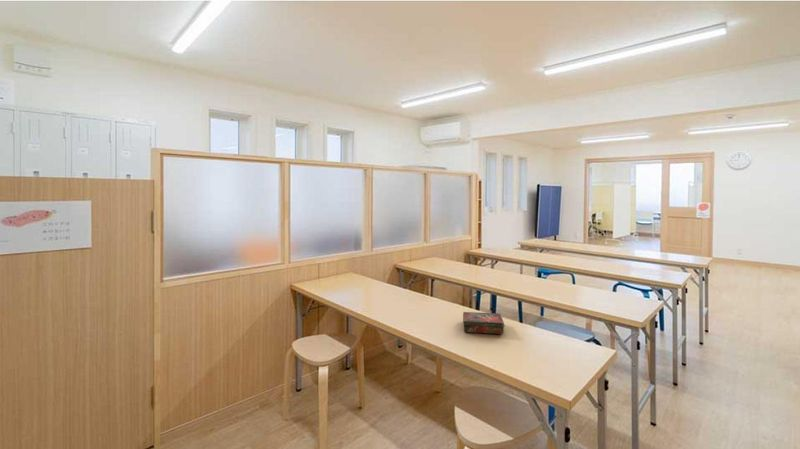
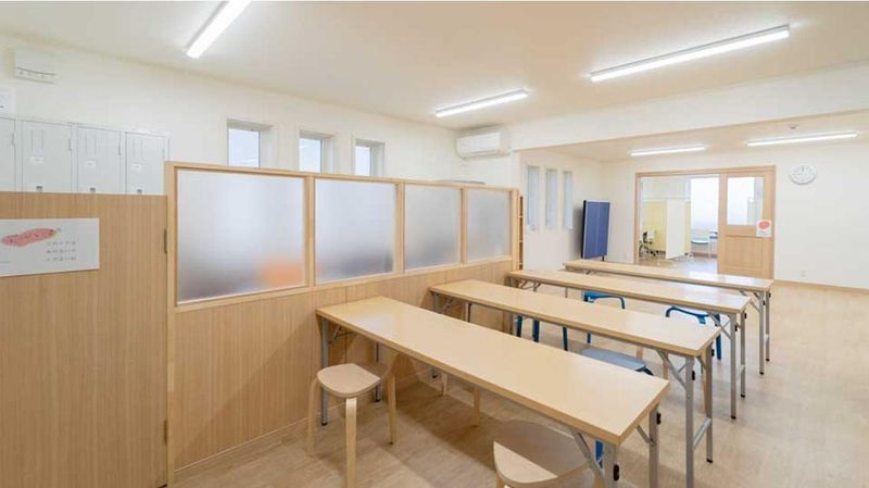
- book (482, 322)
